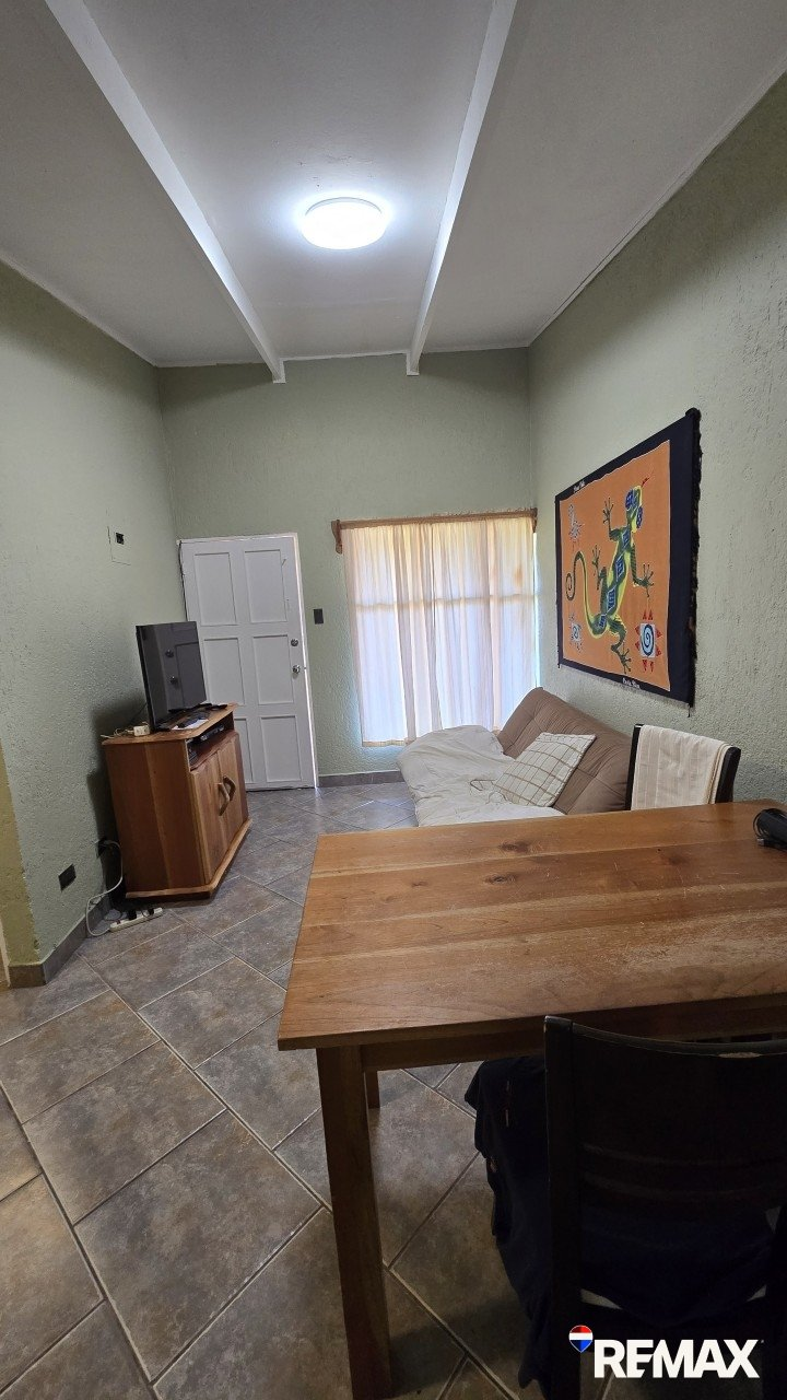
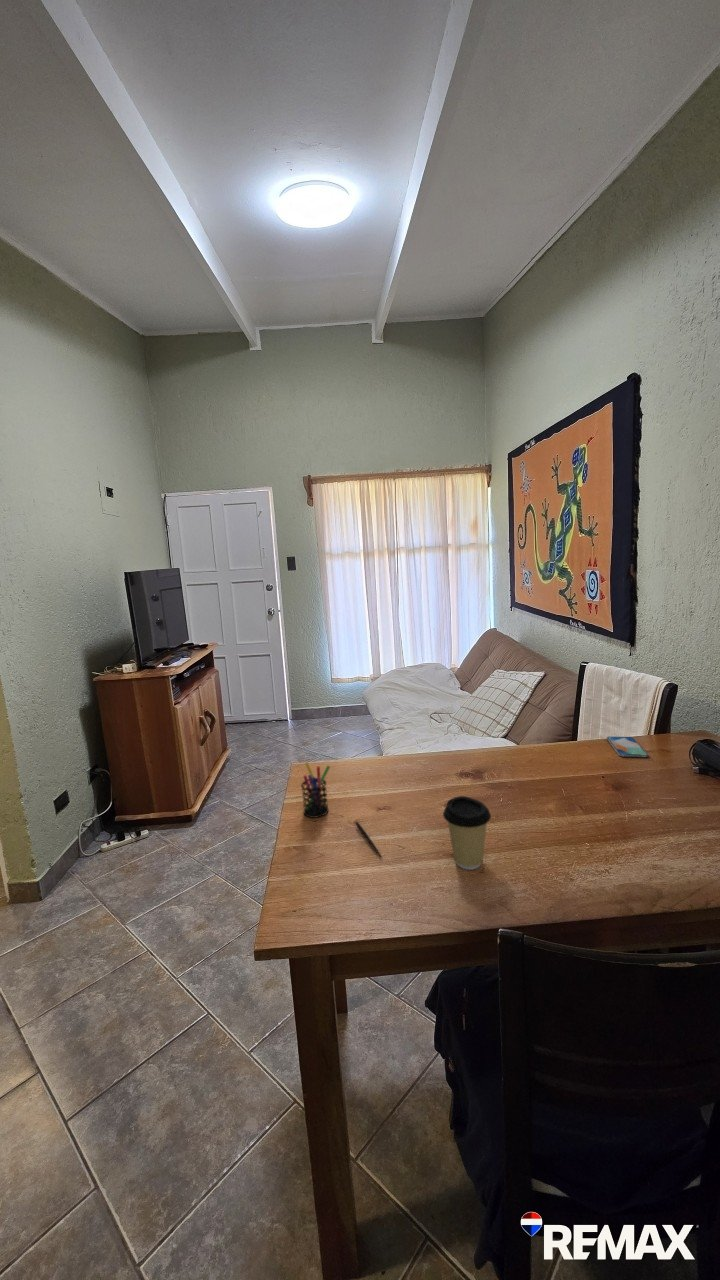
+ pen holder (317, 786)
+ pen (368, 839)
+ coffee cup (467, 833)
+ smartphone (626, 746)
